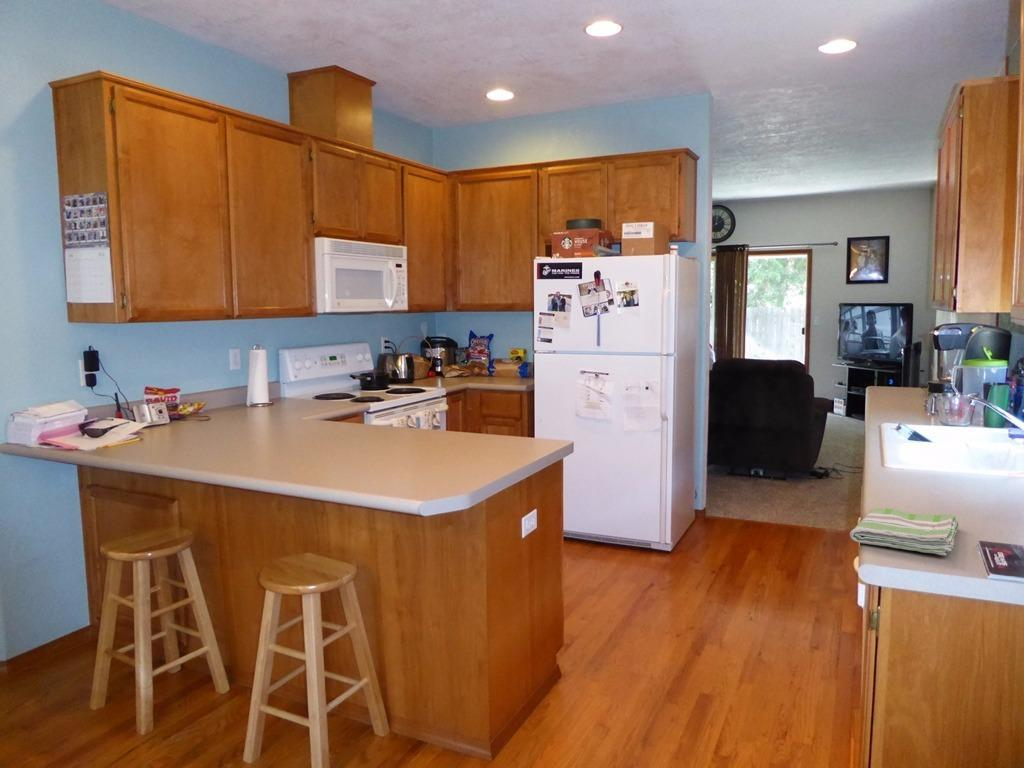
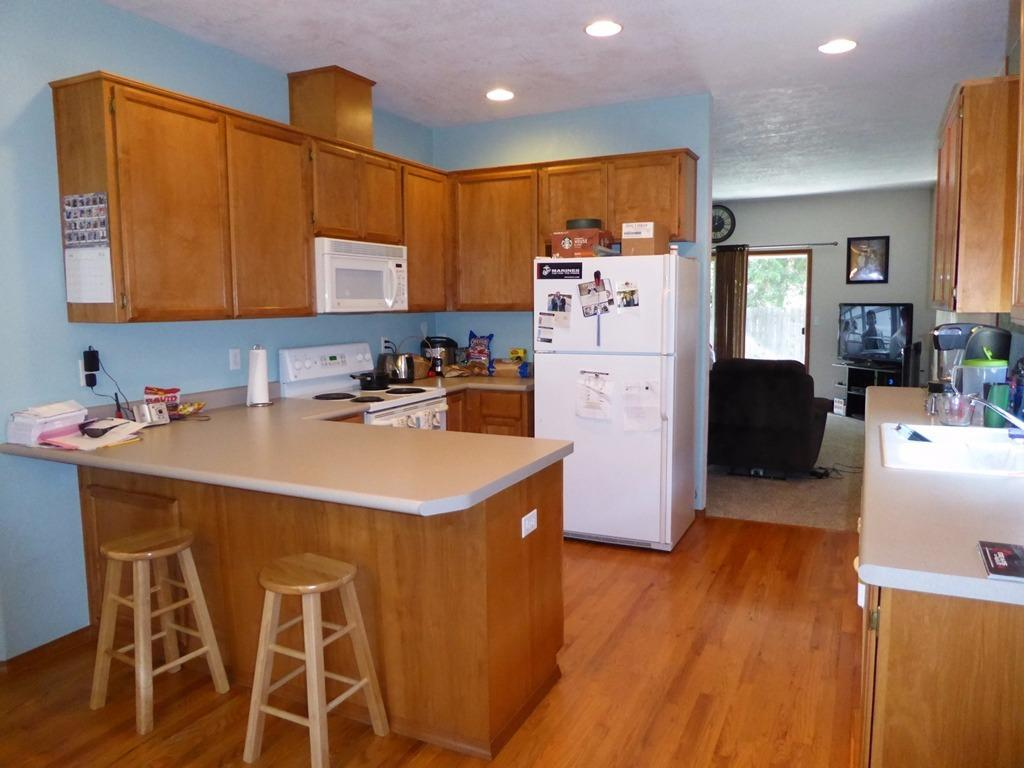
- dish towel (905, 526)
